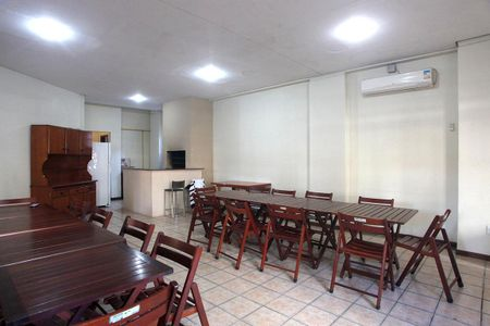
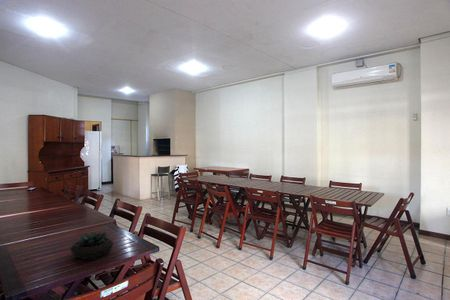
+ succulent plant (92, 244)
